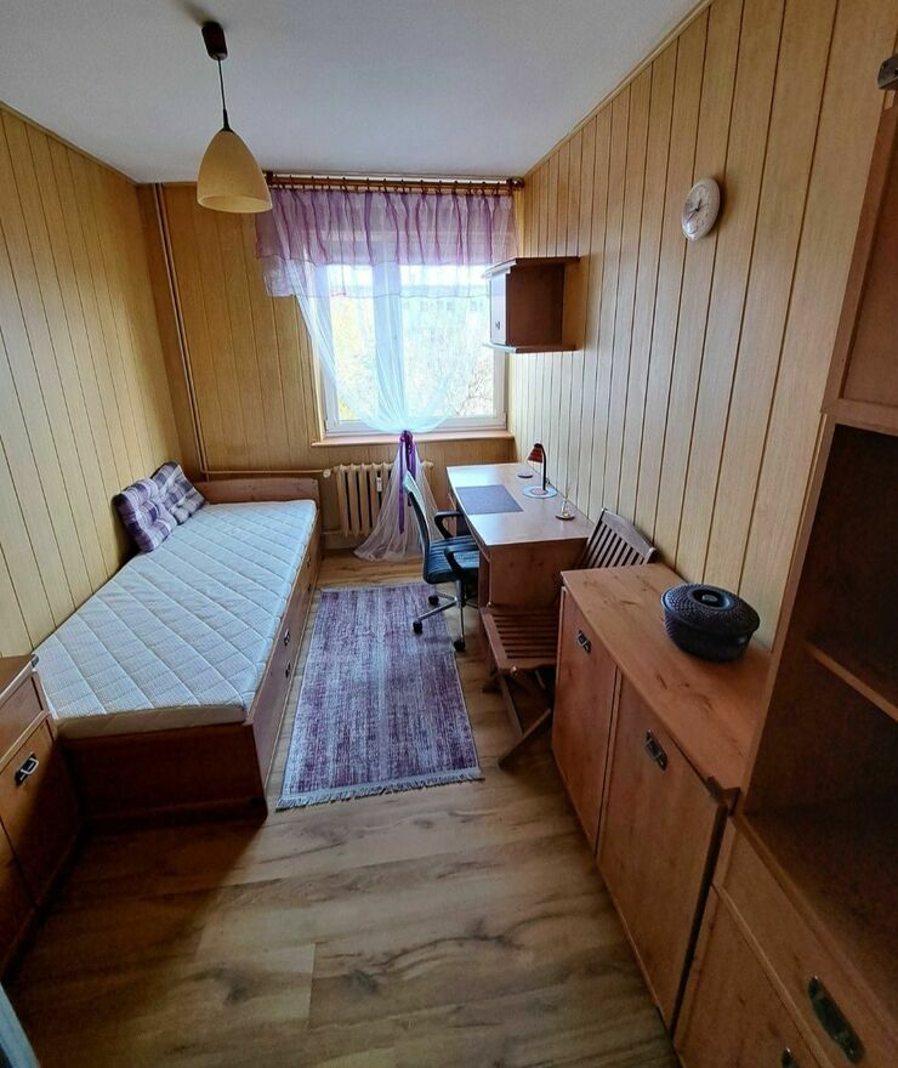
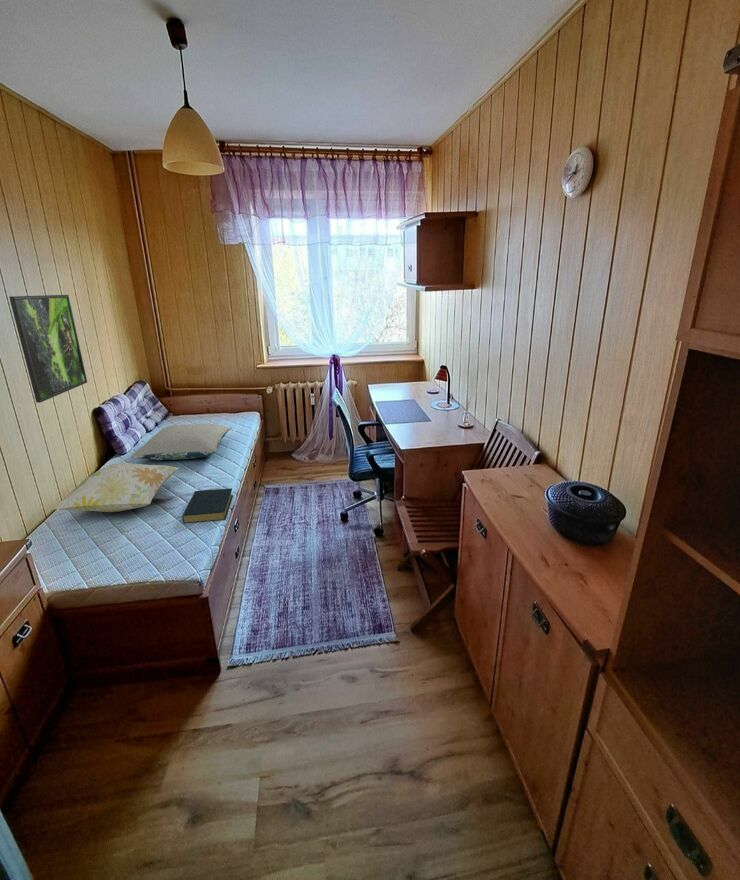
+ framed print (53, 345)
+ pillow (185, 441)
+ hardback book (209, 504)
+ decorative pillow (121, 486)
